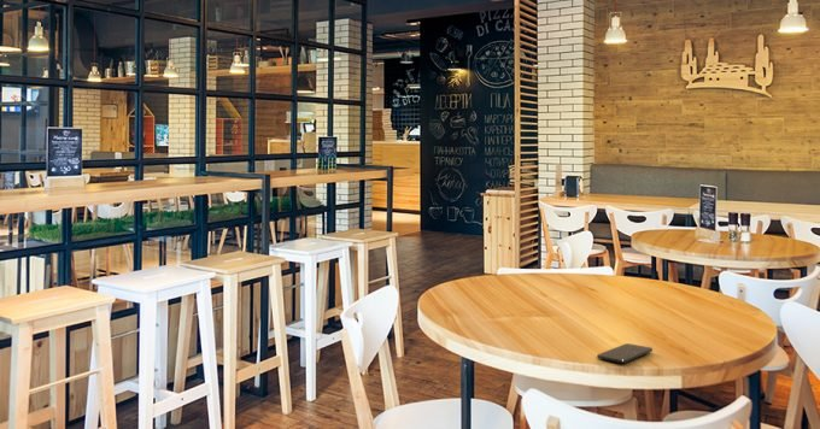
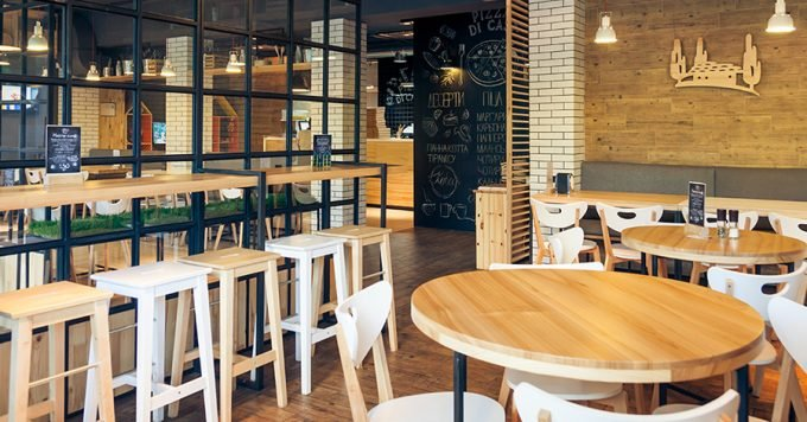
- smartphone (625, 352)
